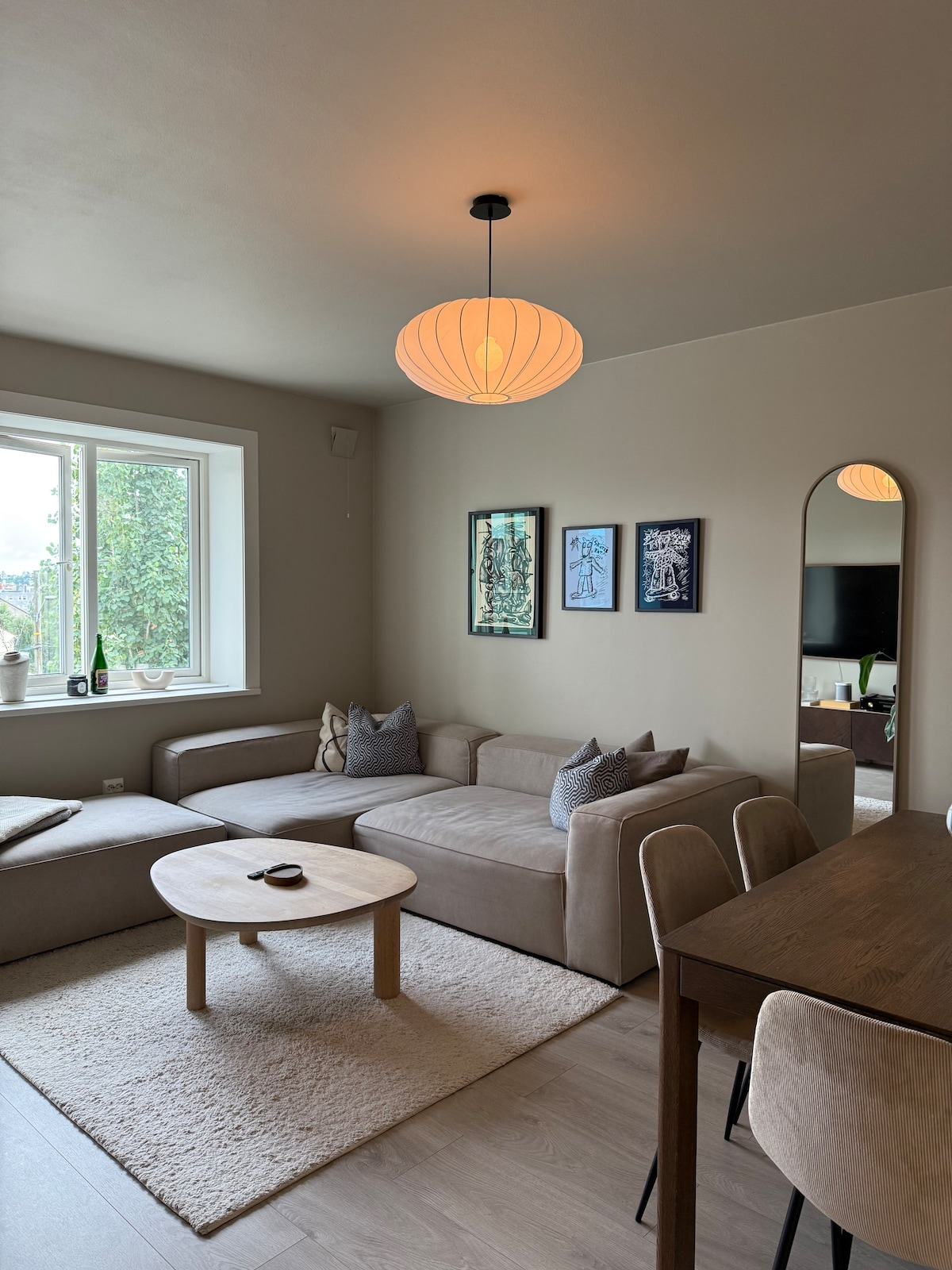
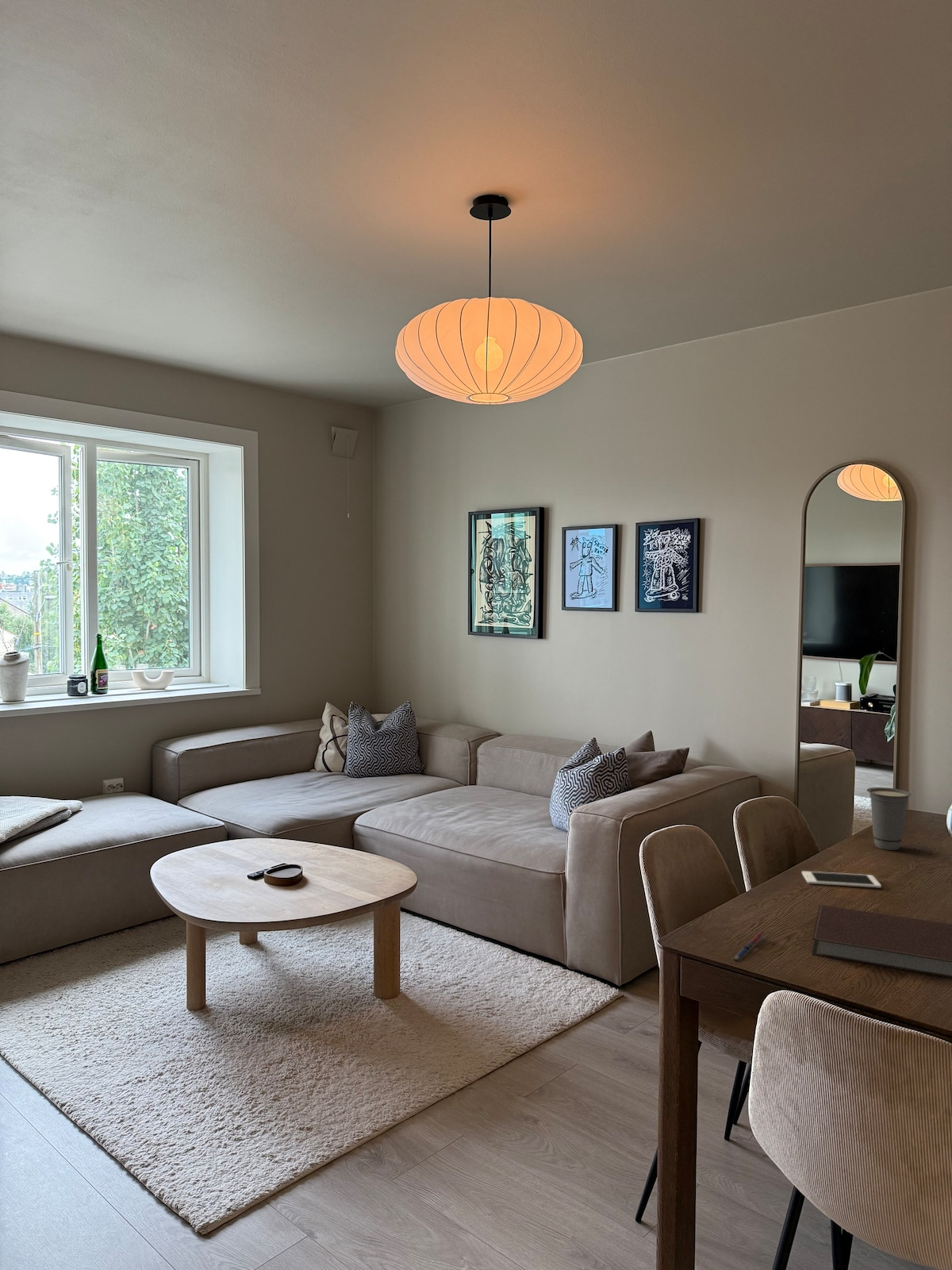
+ pen (749, 945)
+ cup (888, 819)
+ cell phone (840, 879)
+ notebook (887, 938)
